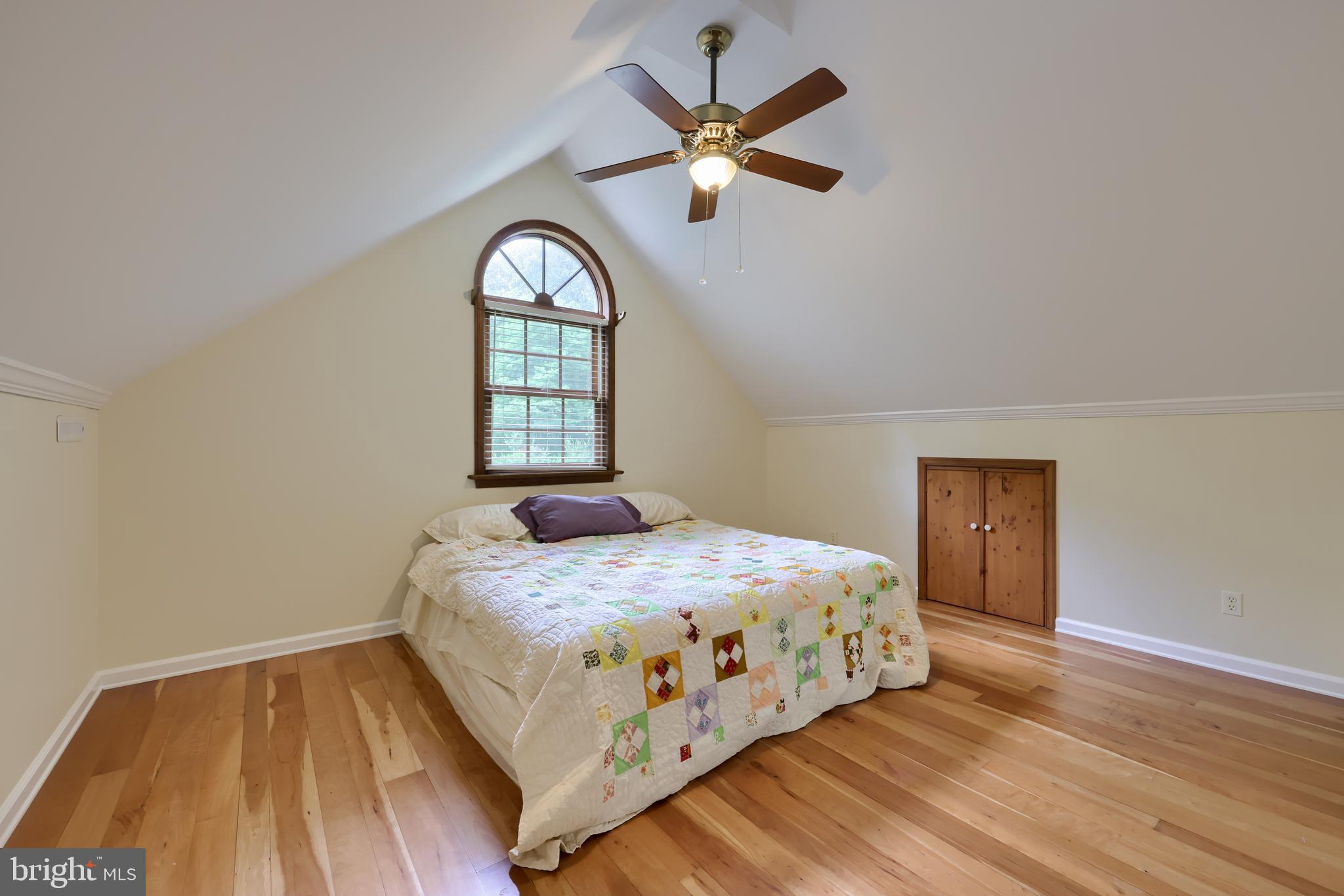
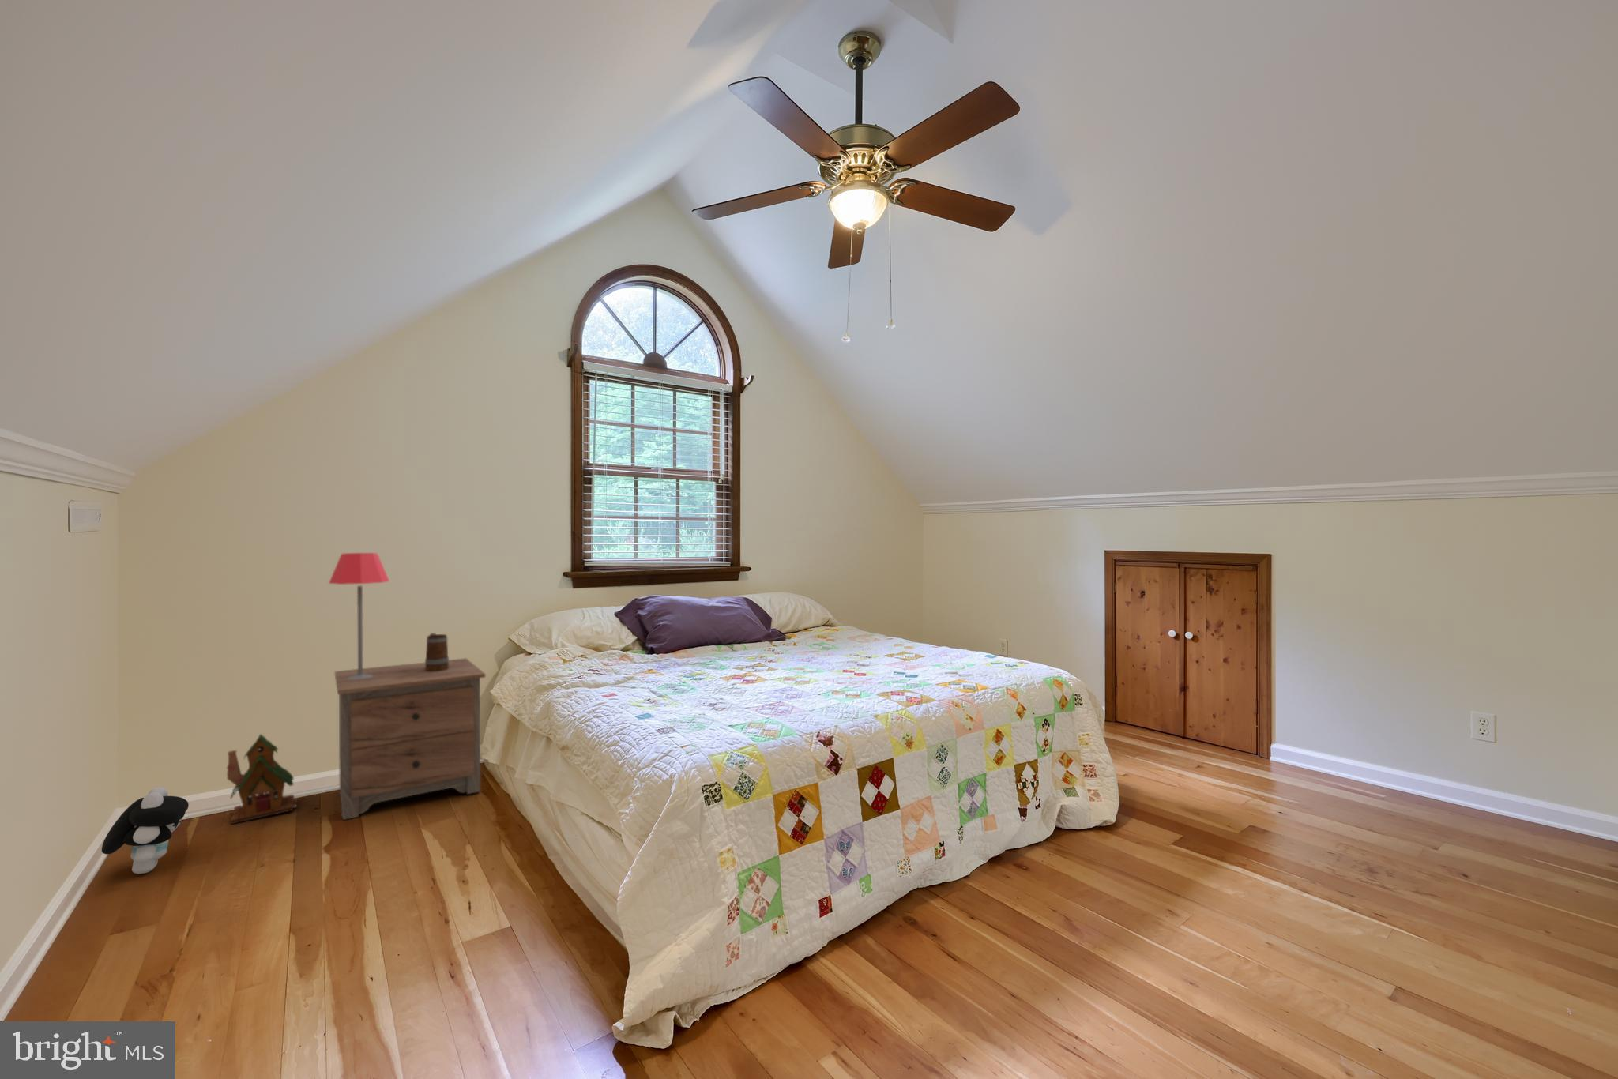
+ mug (436, 650)
+ toy house (262, 773)
+ nightstand (409, 732)
+ table lamp (360, 614)
+ plush toy (147, 829)
